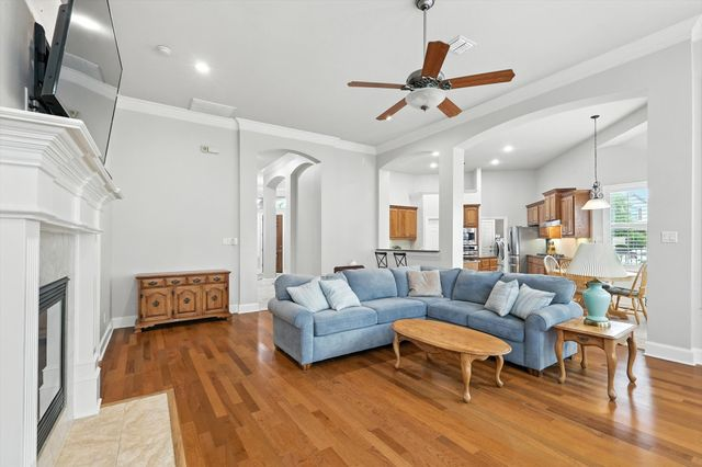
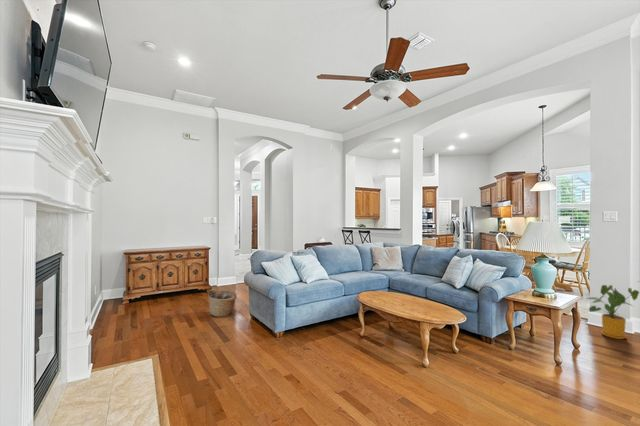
+ basket (222, 302)
+ house plant (611, 311)
